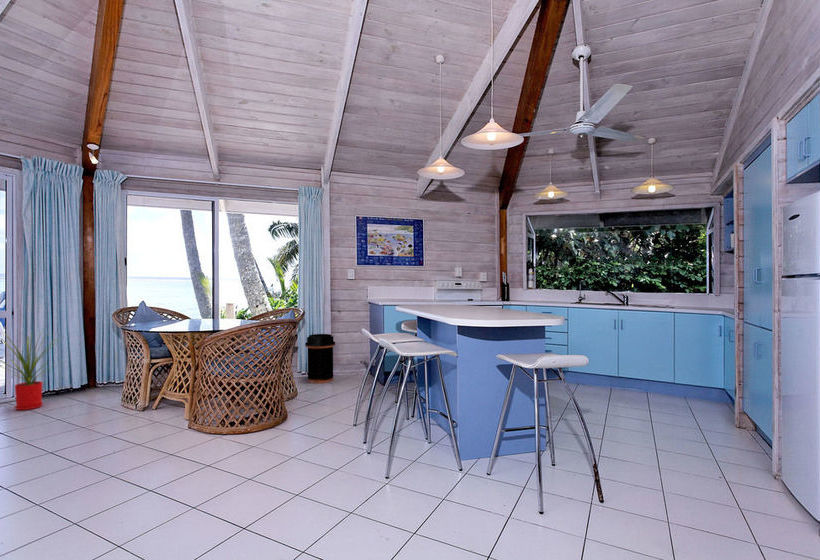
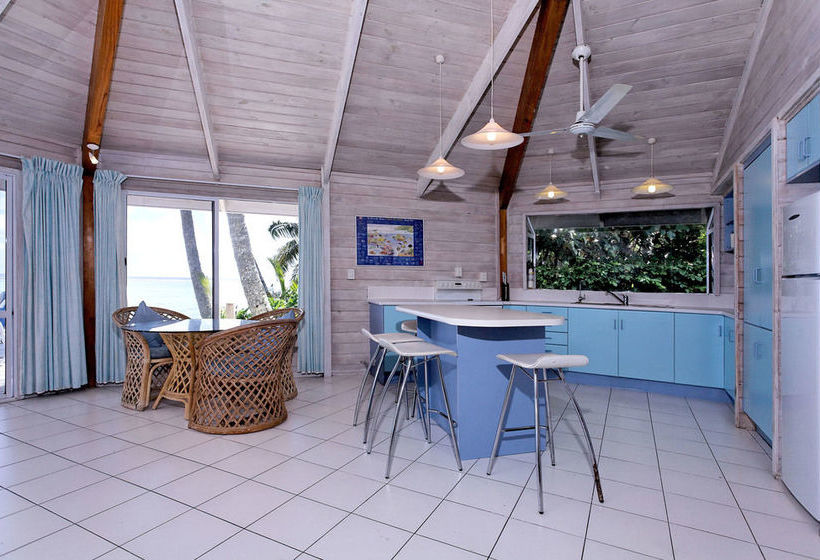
- house plant (28, 368)
- trash can (320, 357)
